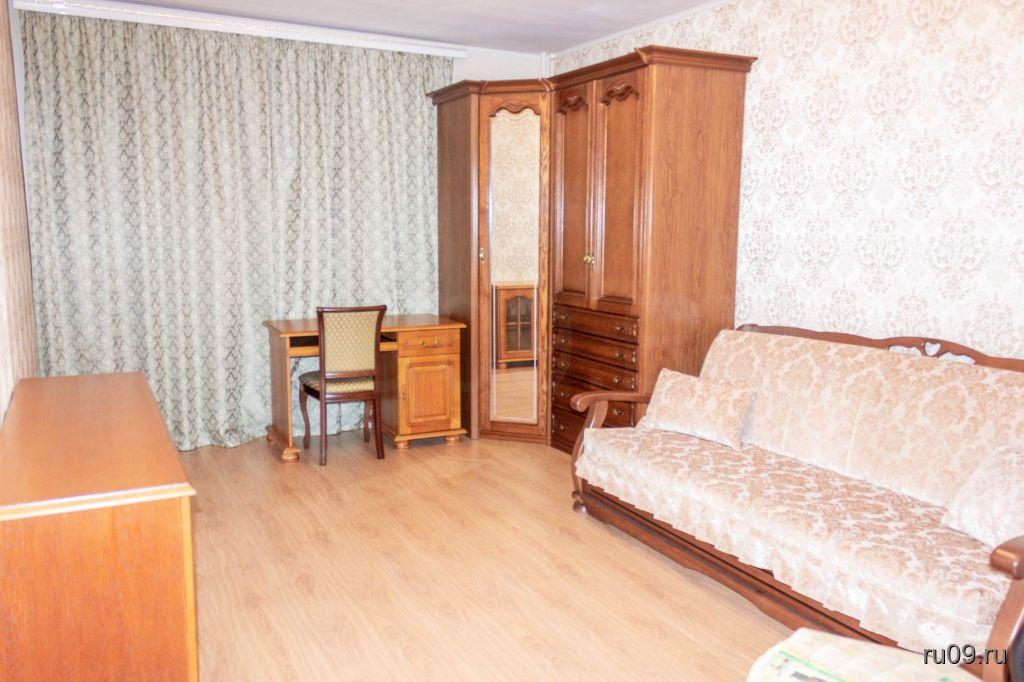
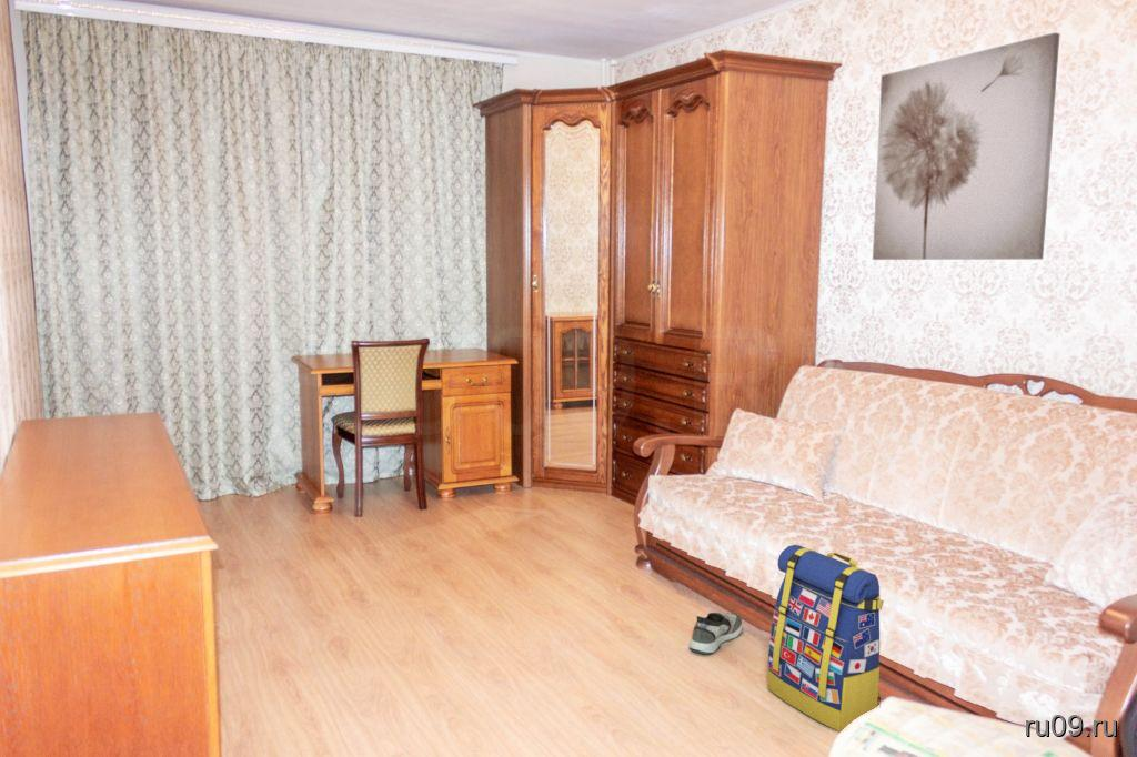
+ backpack (826, 630)
+ wall art (955, 159)
+ shoe (716, 622)
